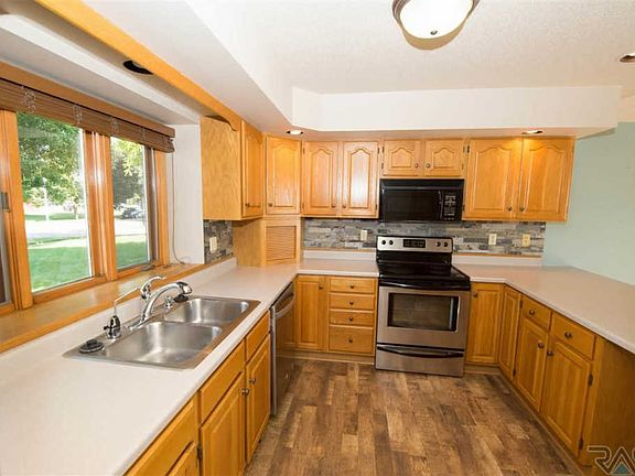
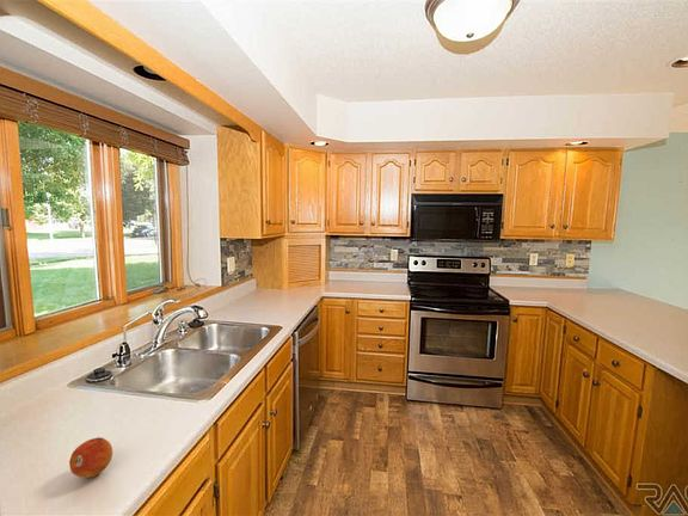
+ fruit (91, 457)
